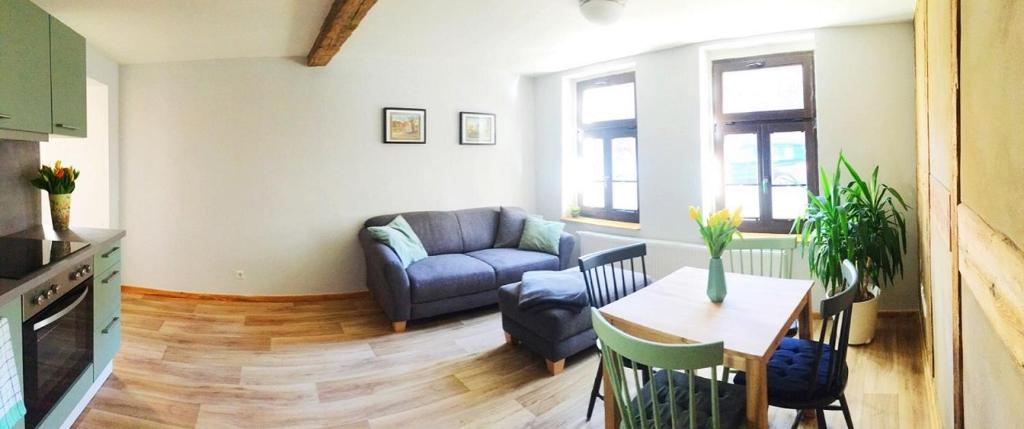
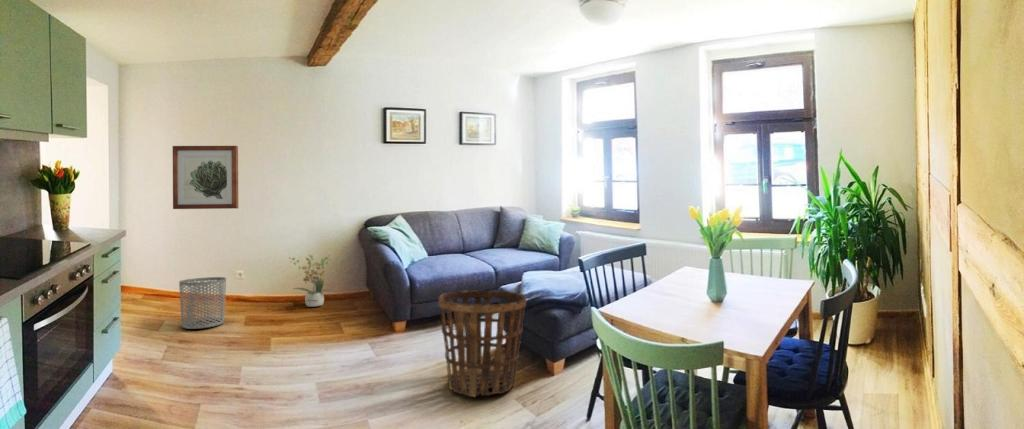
+ waste bin (203, 302)
+ wall art (205, 177)
+ potted plant (313, 280)
+ basket (482, 339)
